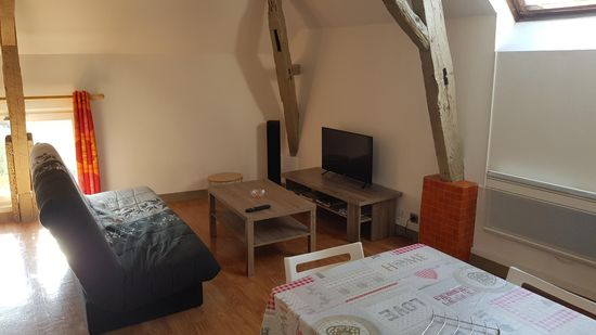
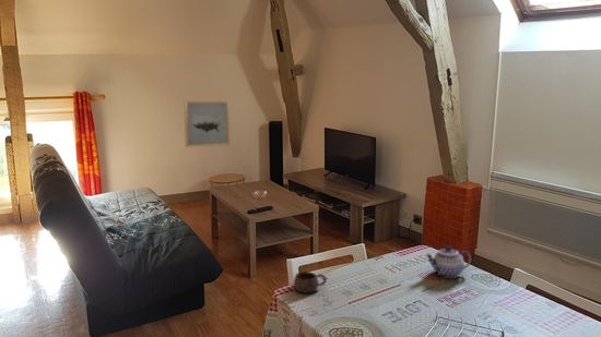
+ wall art (207, 123)
+ cup (309, 281)
+ teapot (448, 260)
